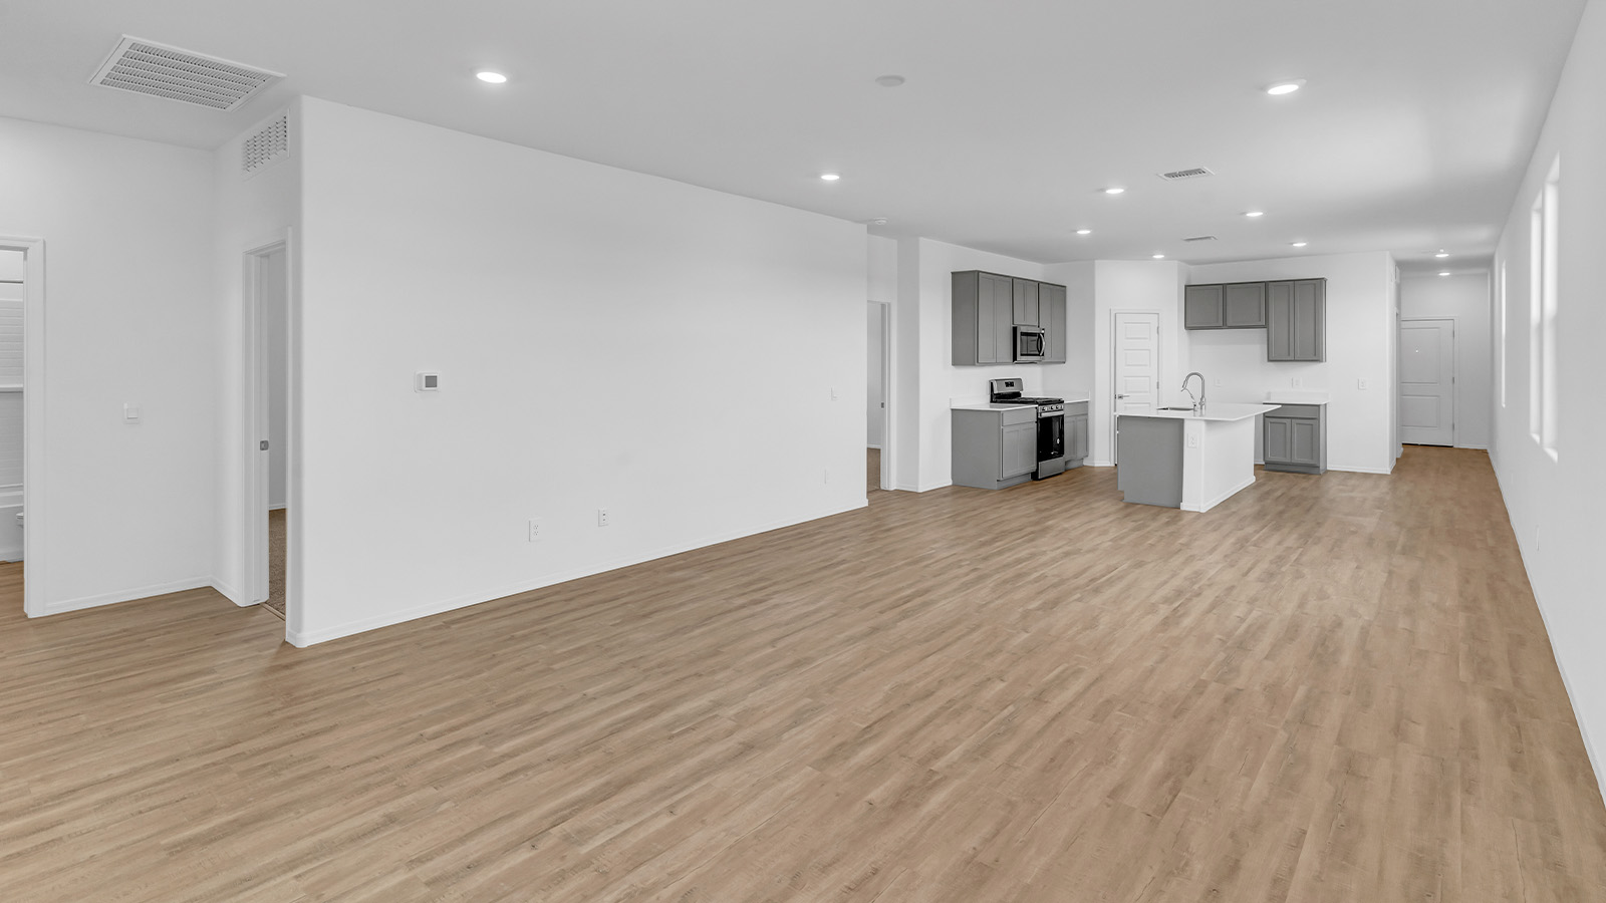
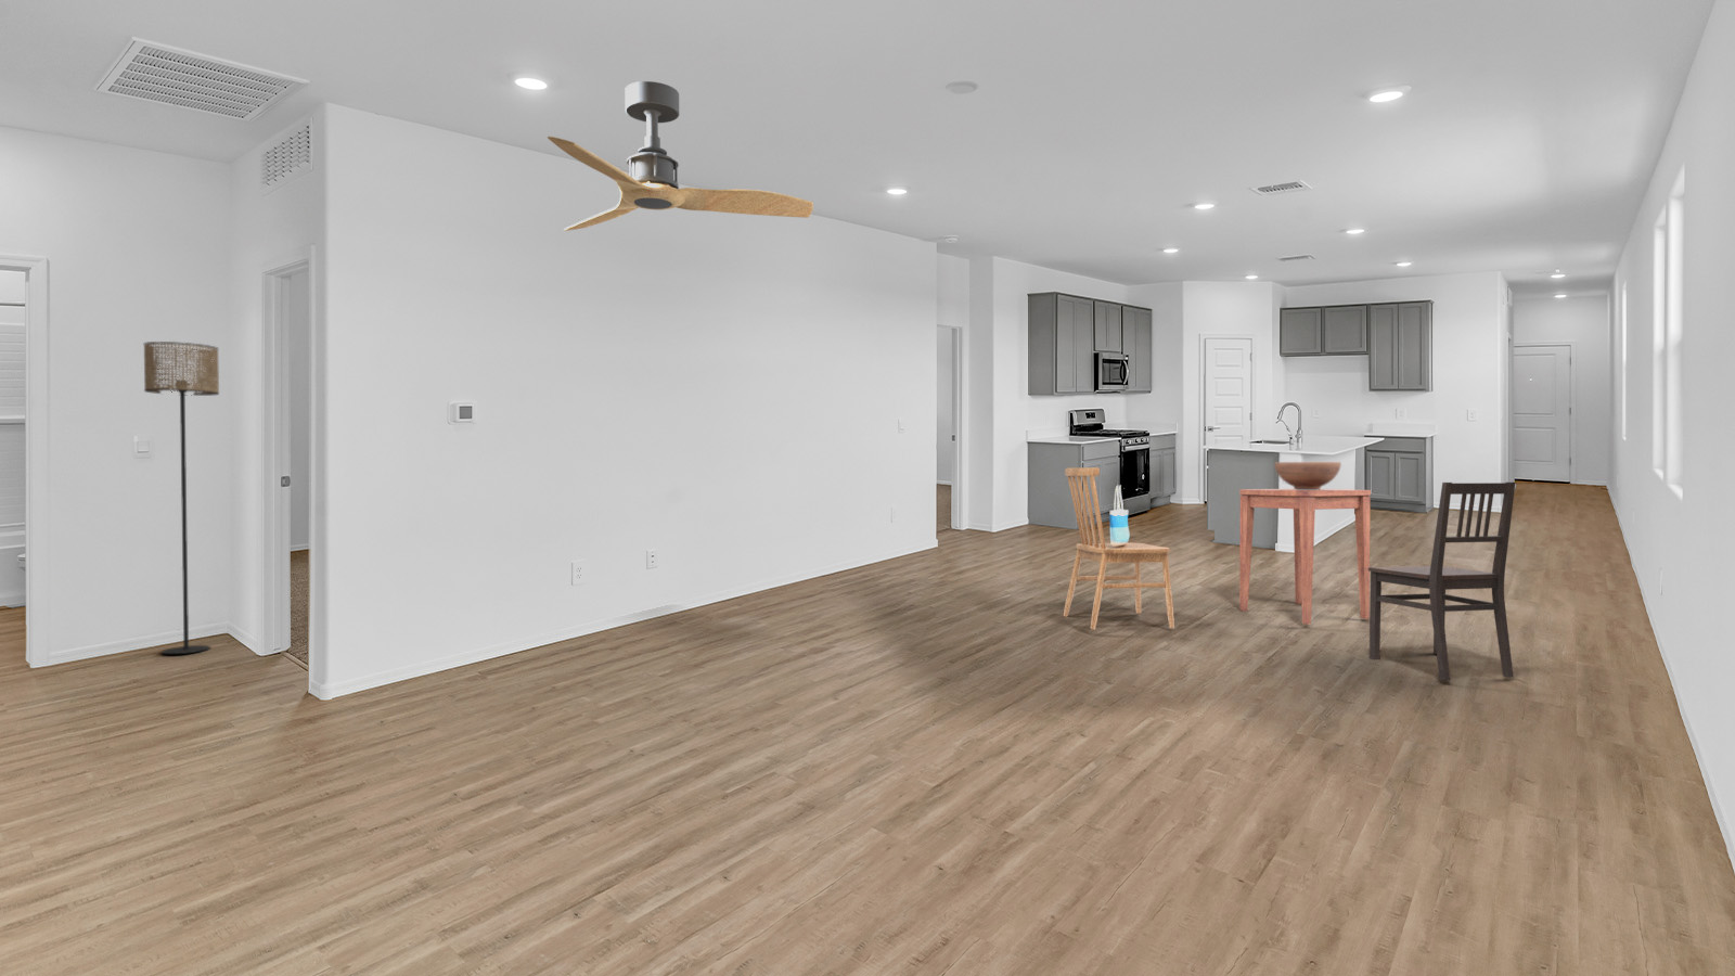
+ fruit bowl (1307, 475)
+ dining chair (1115, 547)
+ tote bag (1119, 515)
+ ceiling fan (677, 162)
+ floor lamp (184, 498)
+ dining chair (1439, 574)
+ side table (1302, 552)
